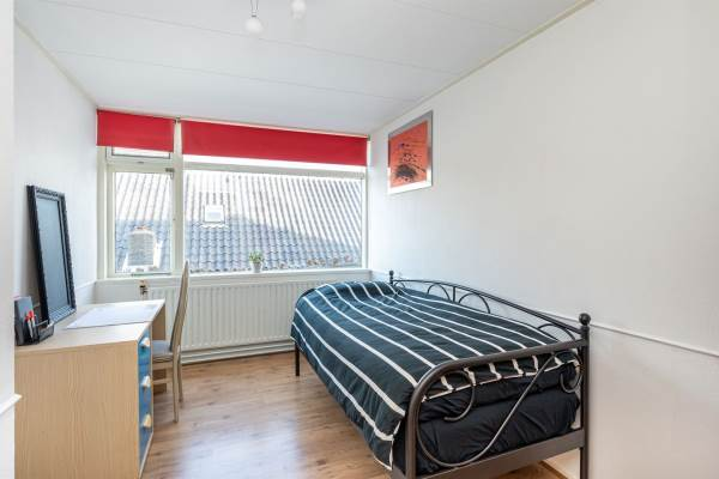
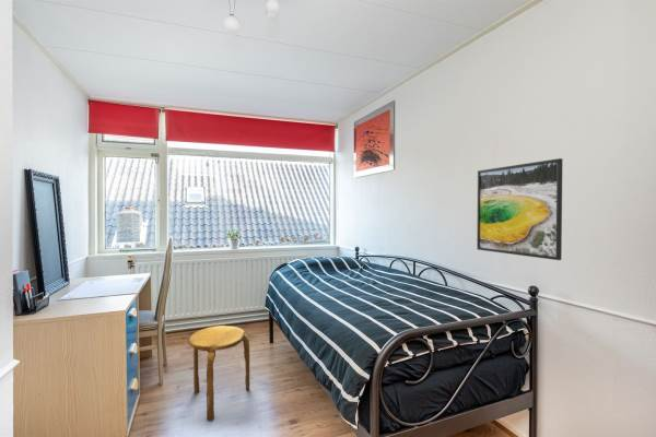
+ stool (212, 366)
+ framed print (514, 210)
